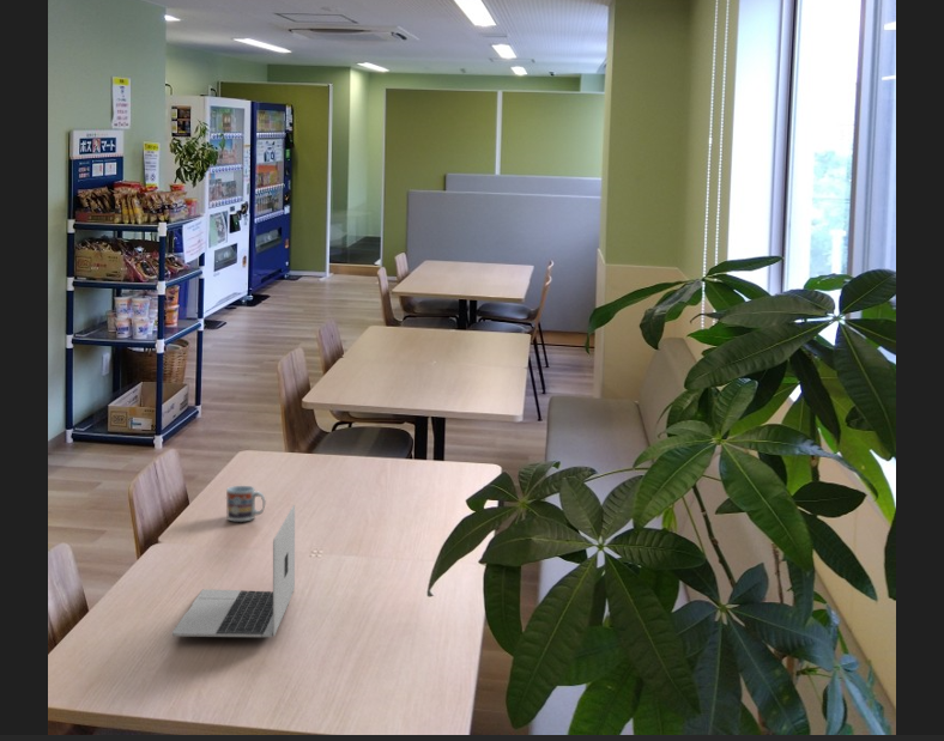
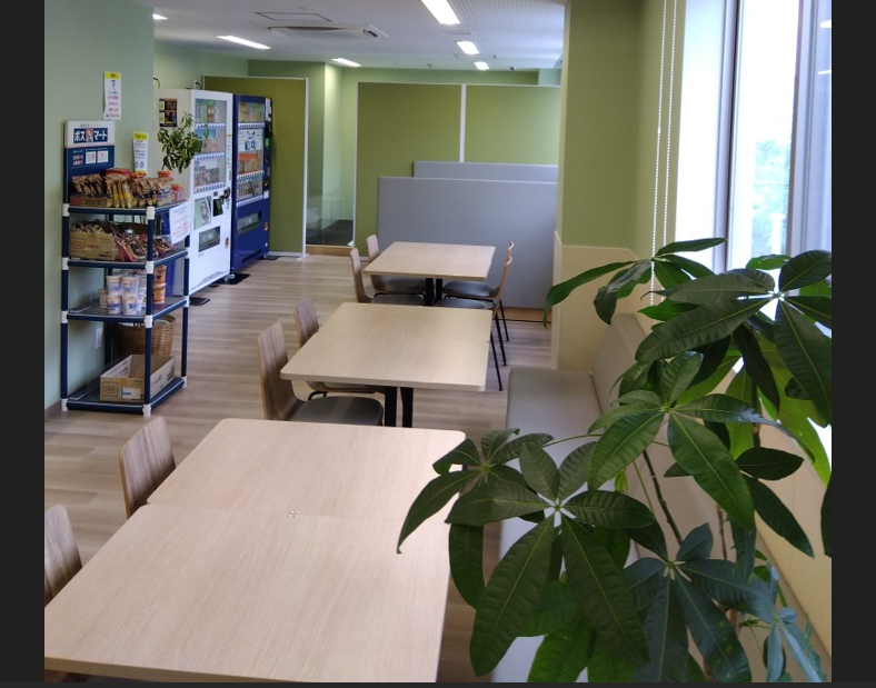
- cup (246, 503)
- laptop (237, 590)
